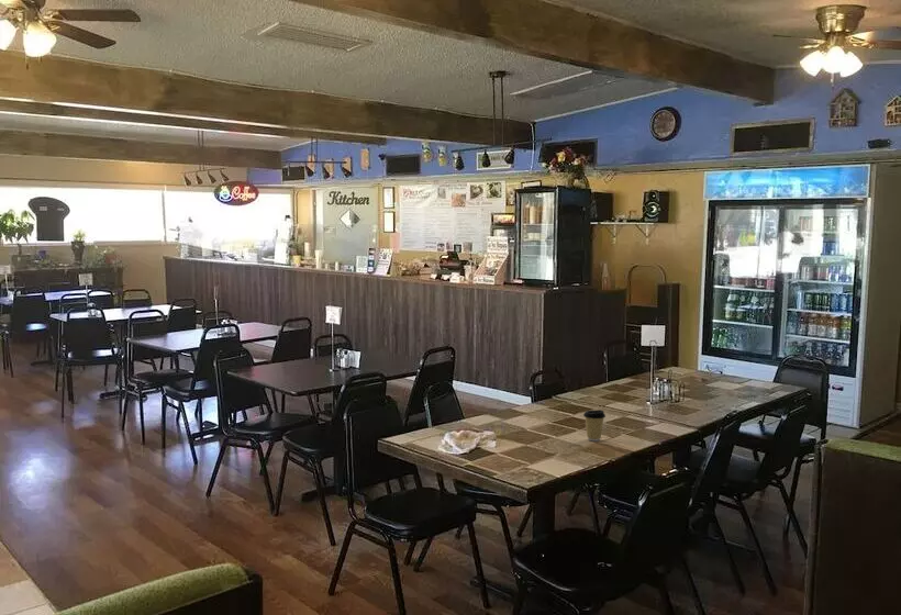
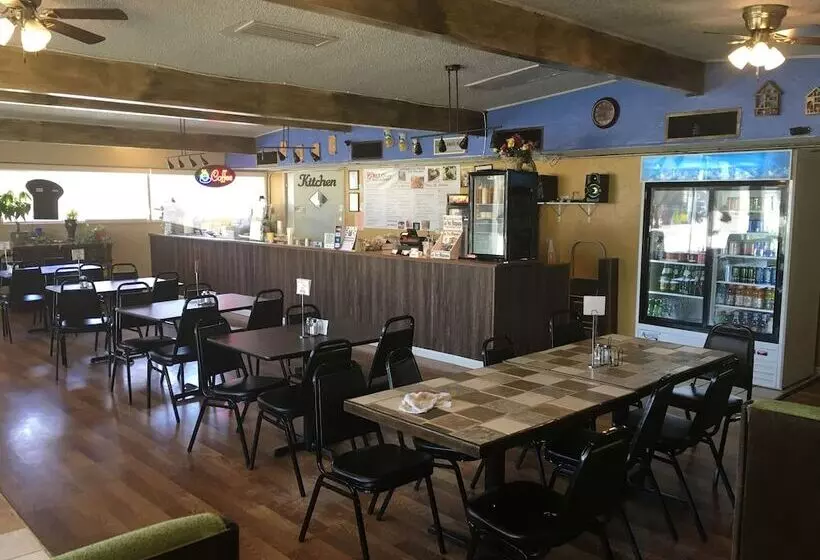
- coffee cup (593, 425)
